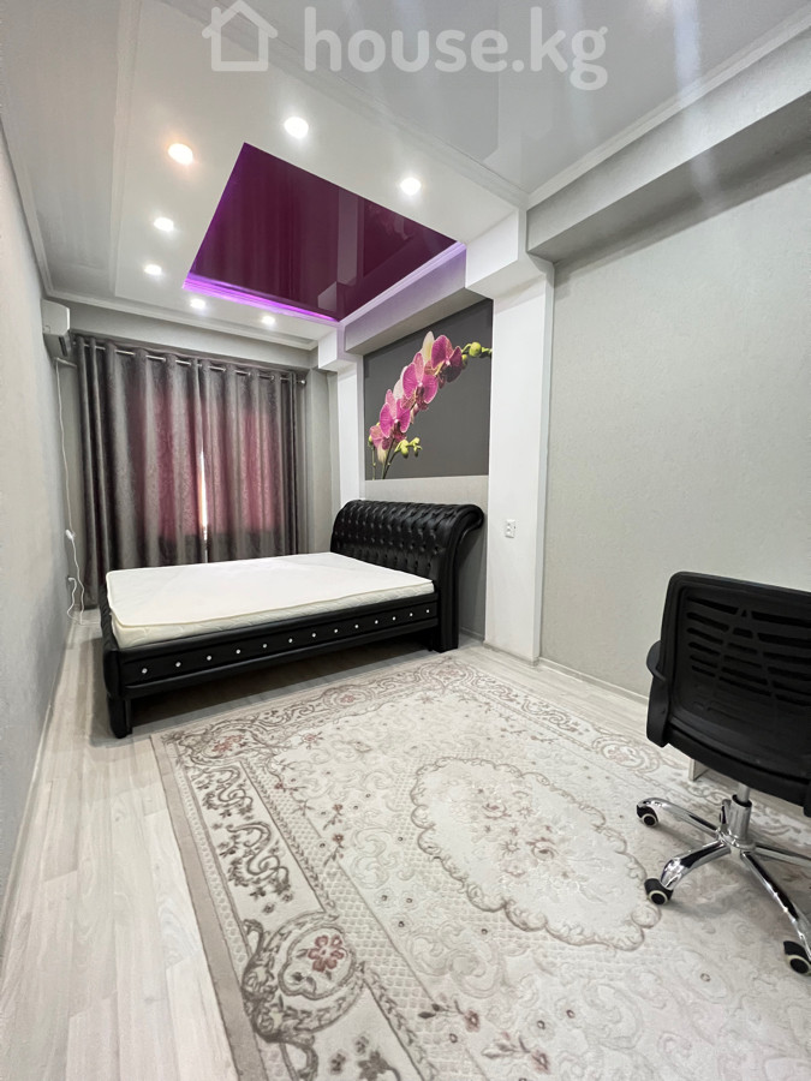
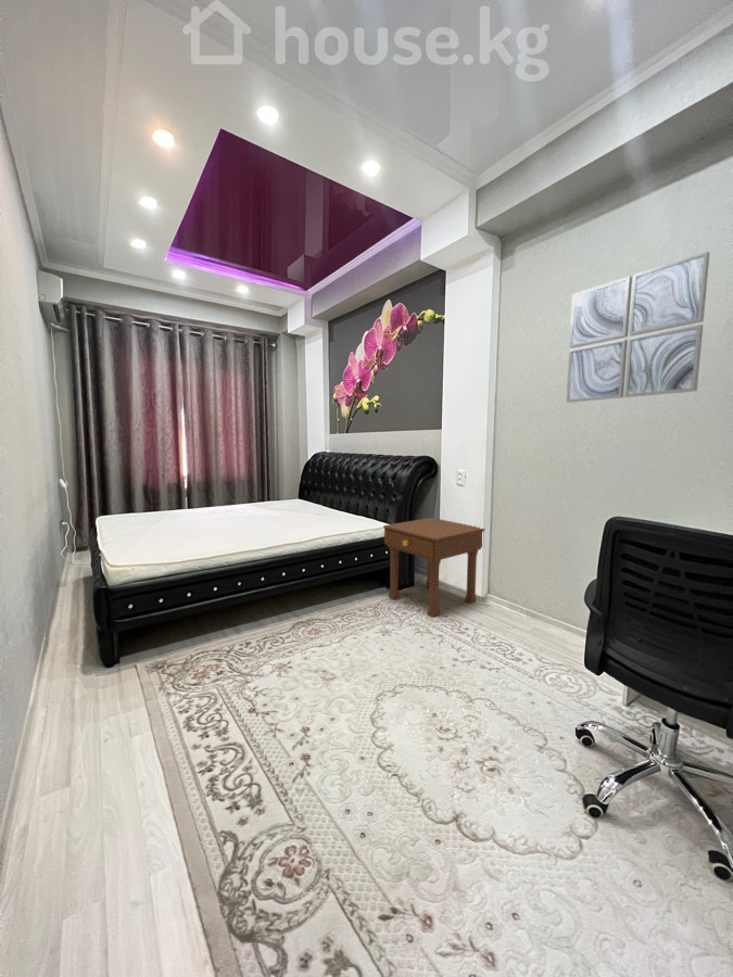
+ wall art (629, 339)
+ nightstand (431, 563)
